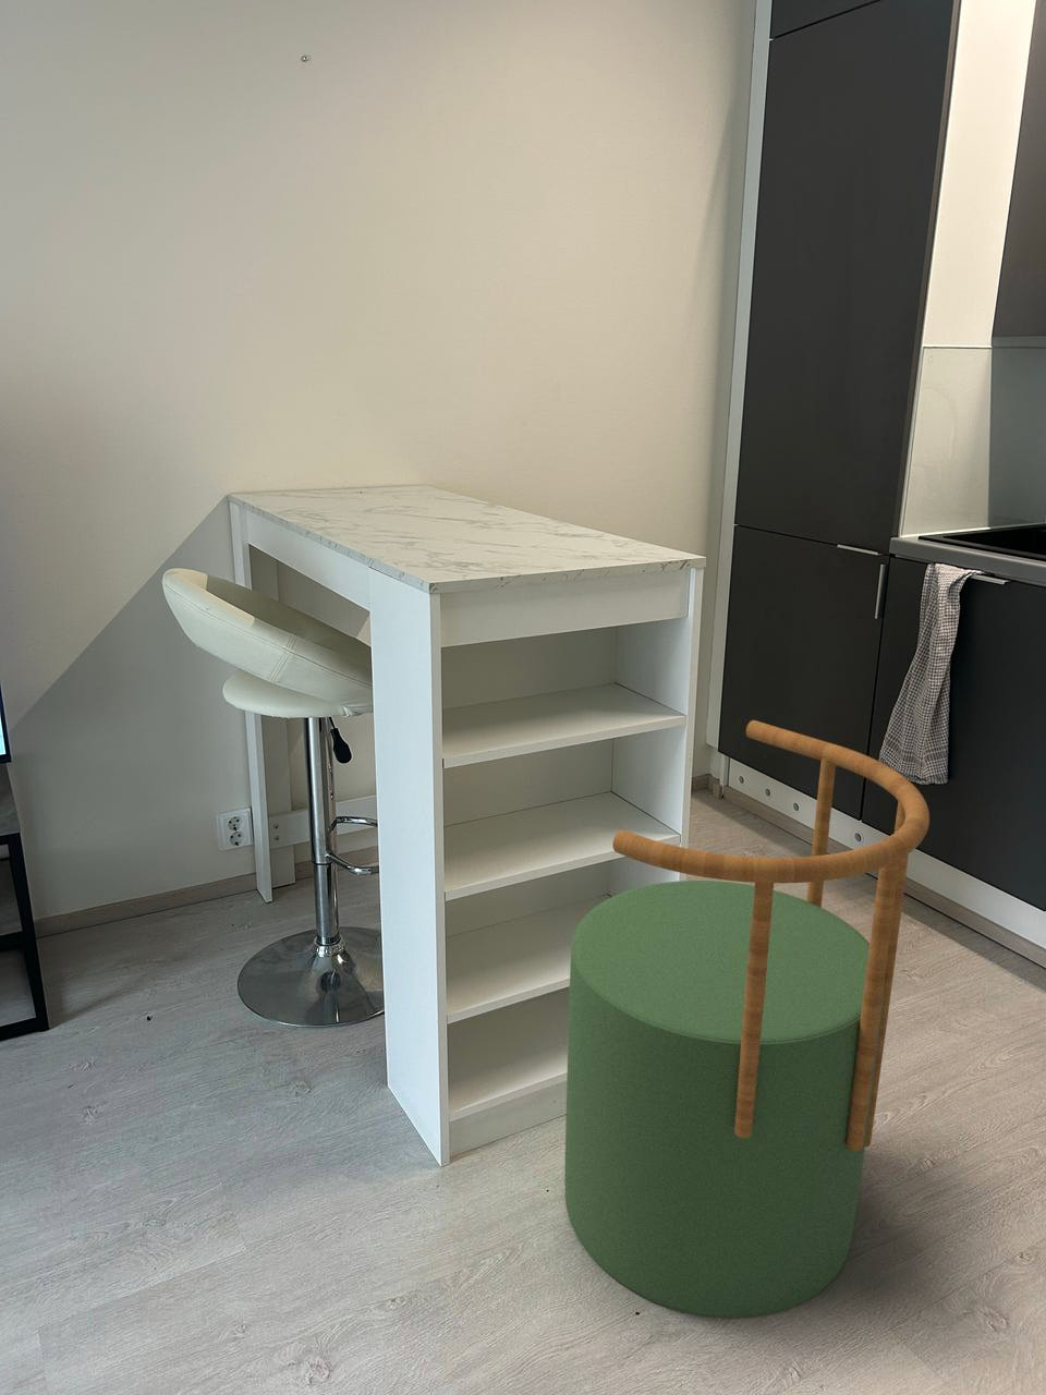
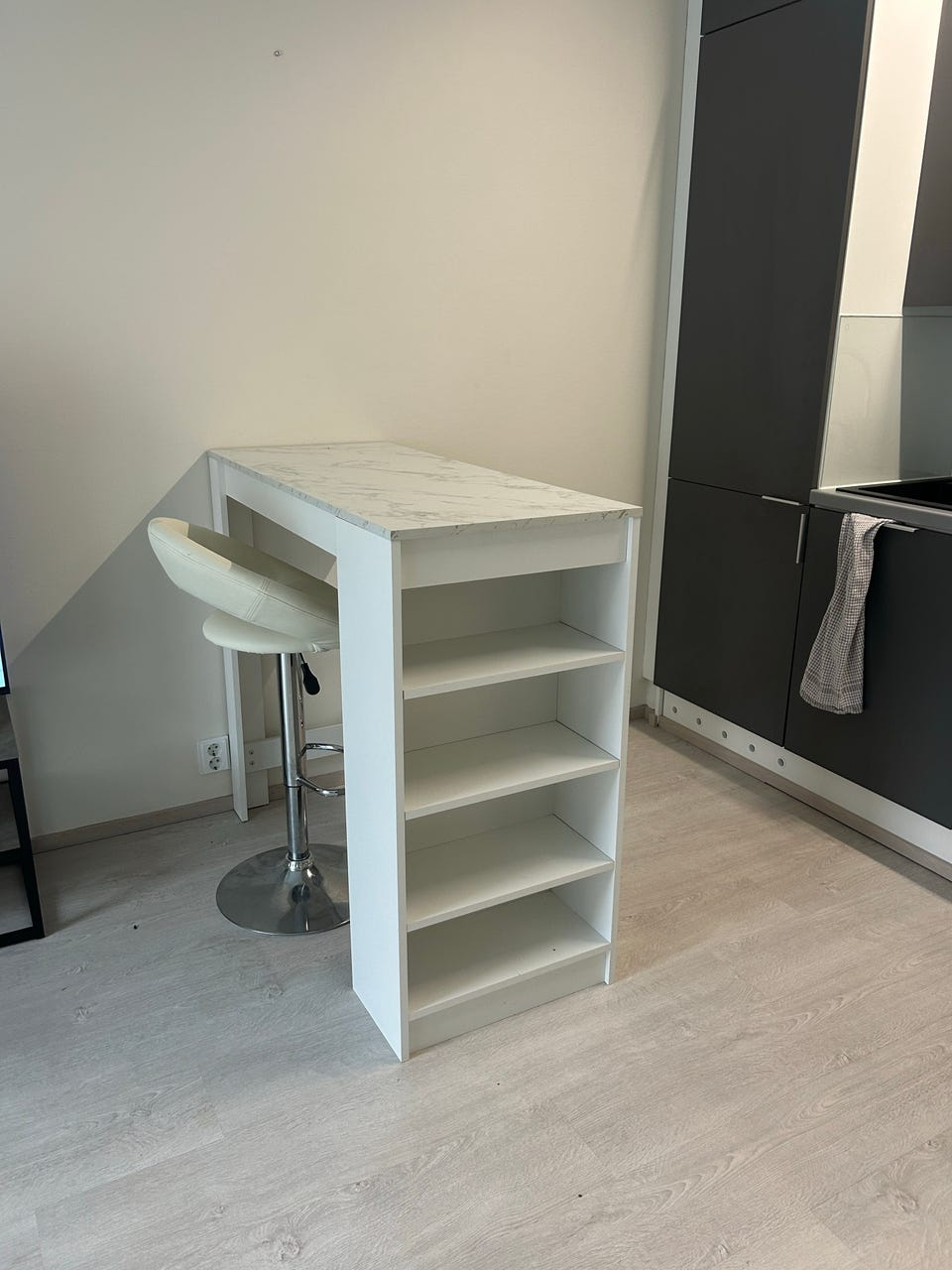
- stool (727, 1008)
